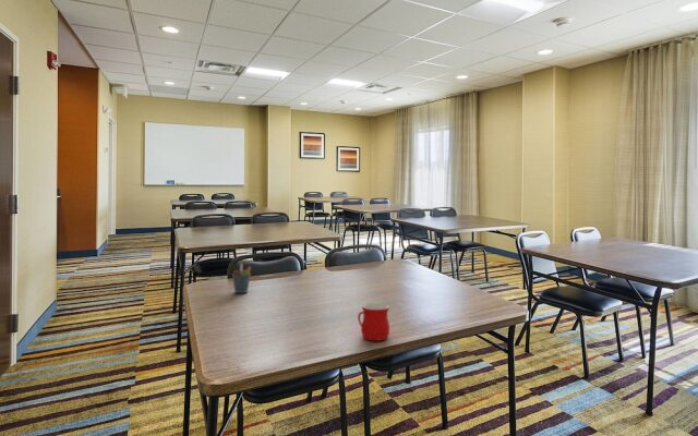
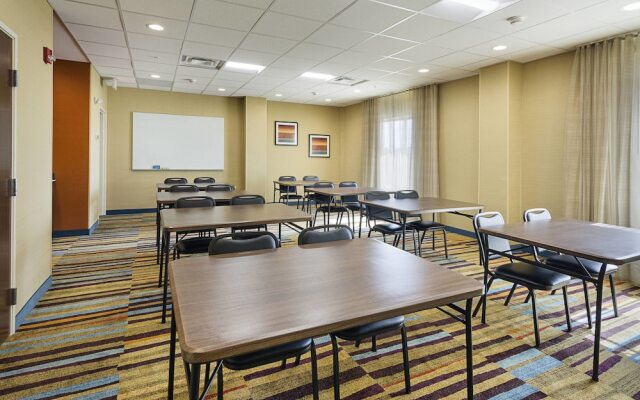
- pen holder (241, 278)
- mug (372, 322)
